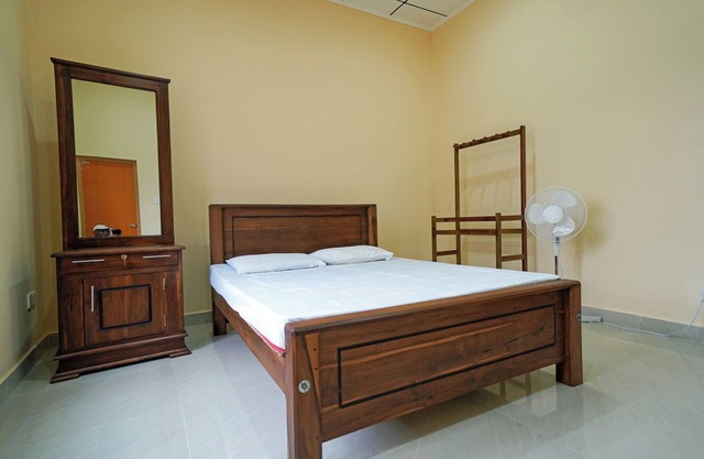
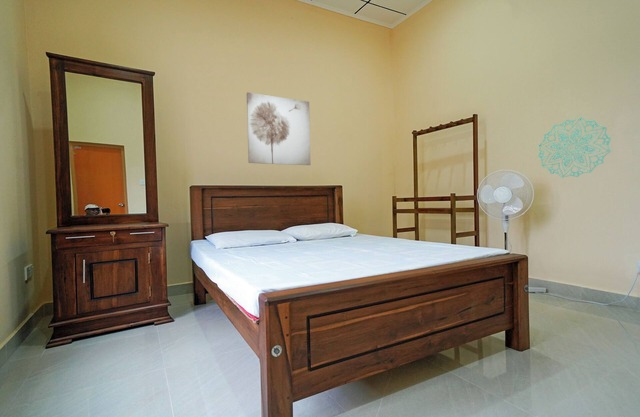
+ wall art (280, 130)
+ wall decoration (572, 148)
